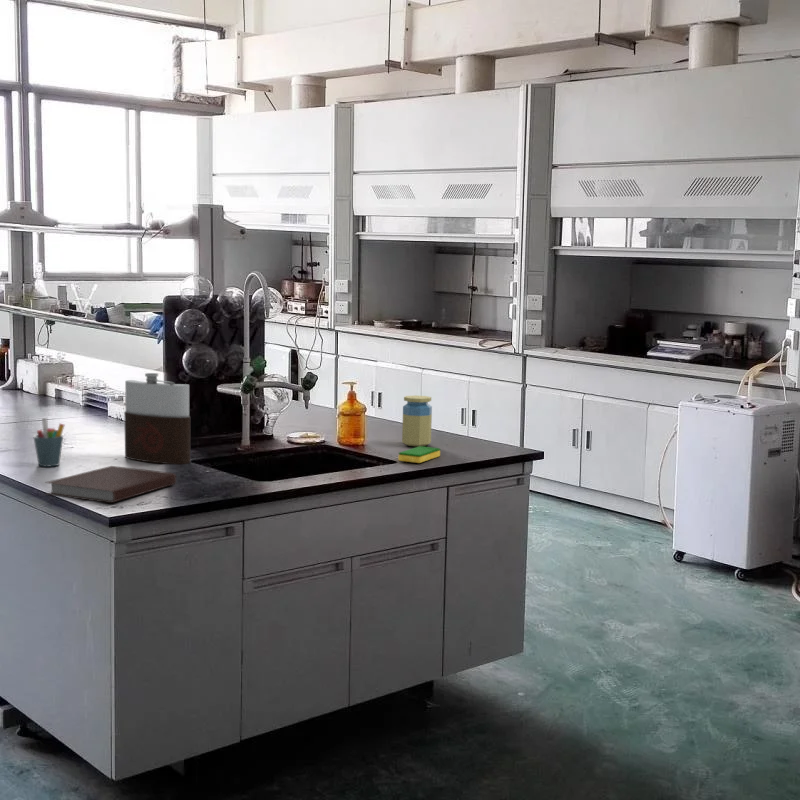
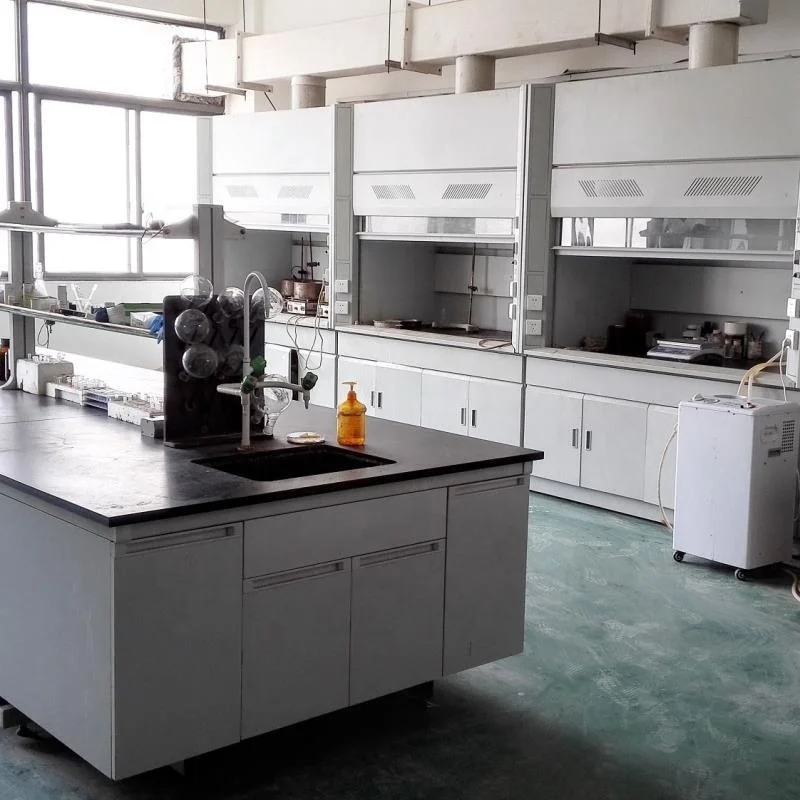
- dish sponge (419, 454)
- pen holder (49, 442)
- jar (417, 420)
- flask (154, 417)
- notebook (112, 483)
